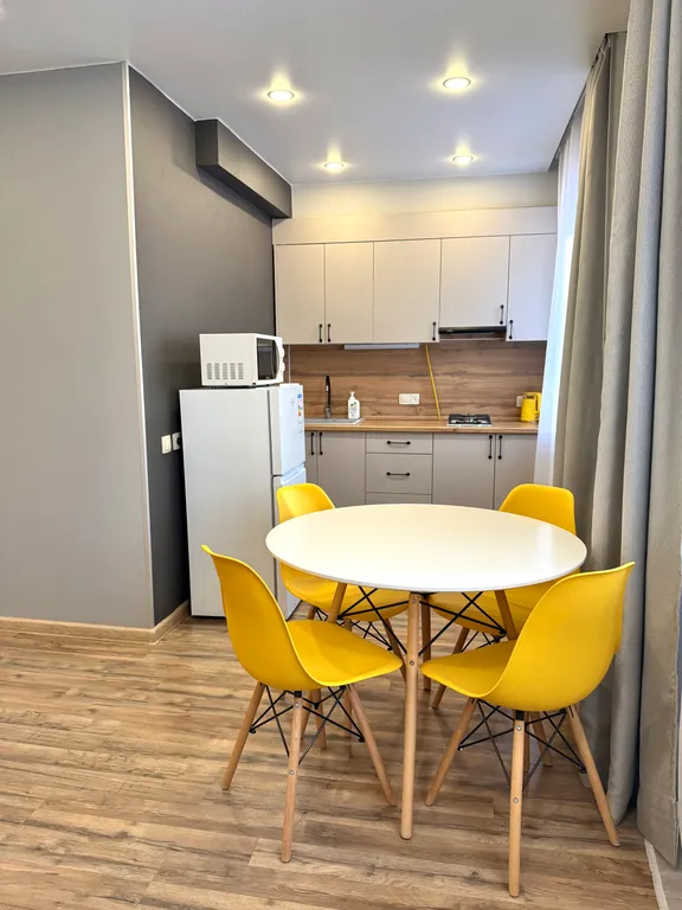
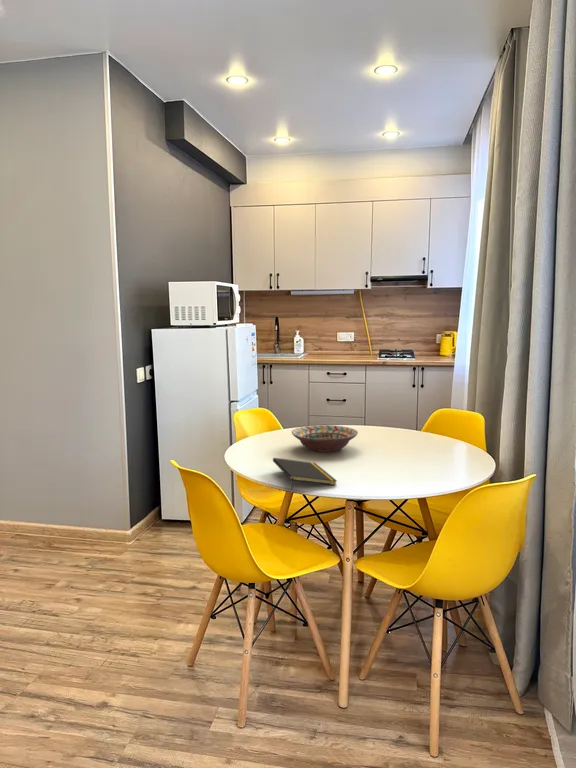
+ decorative bowl (324, 439)
+ notepad (303, 470)
